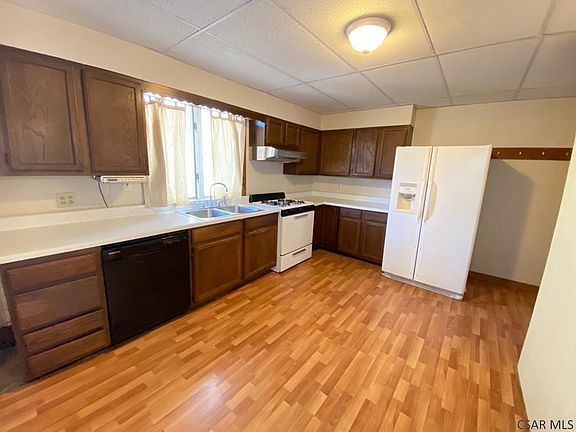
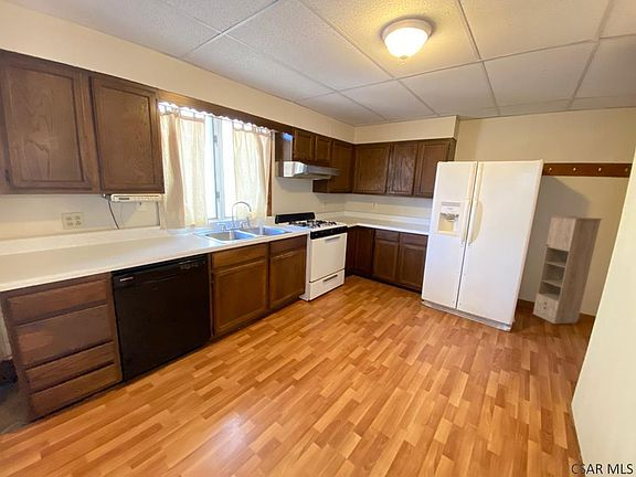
+ storage cabinet (564, 268)
